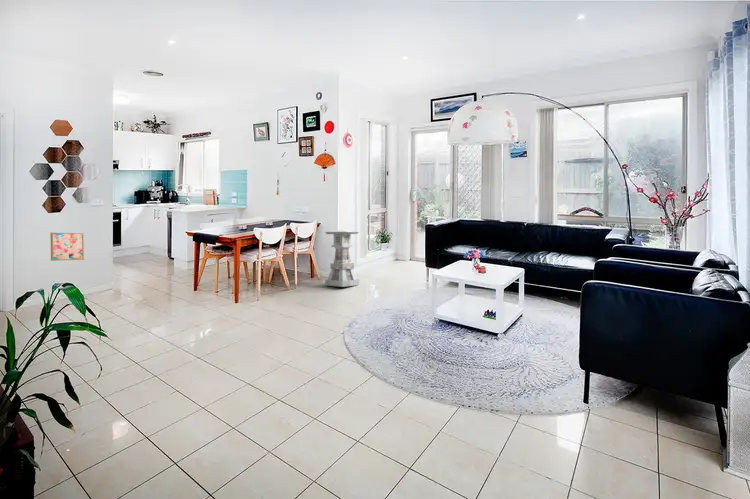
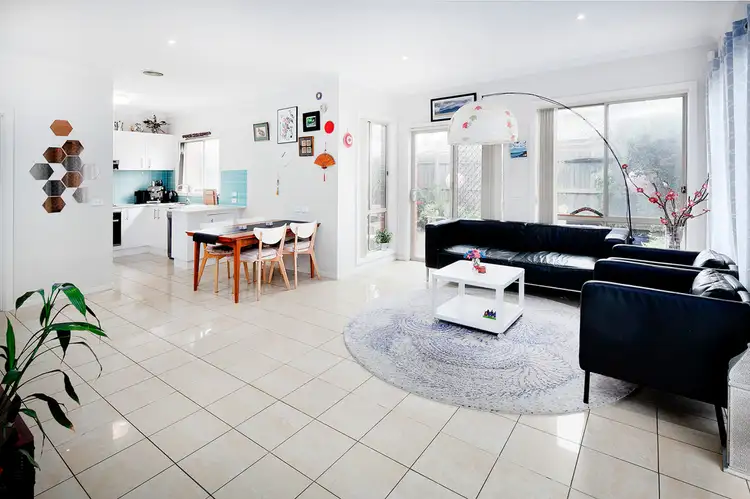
- lantern (342, 257)
- wall art (67, 246)
